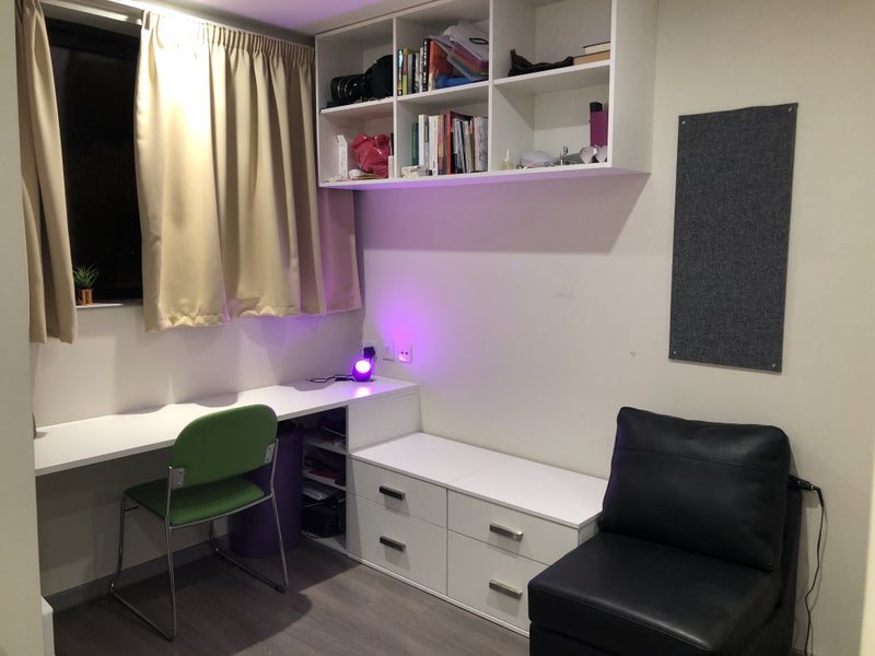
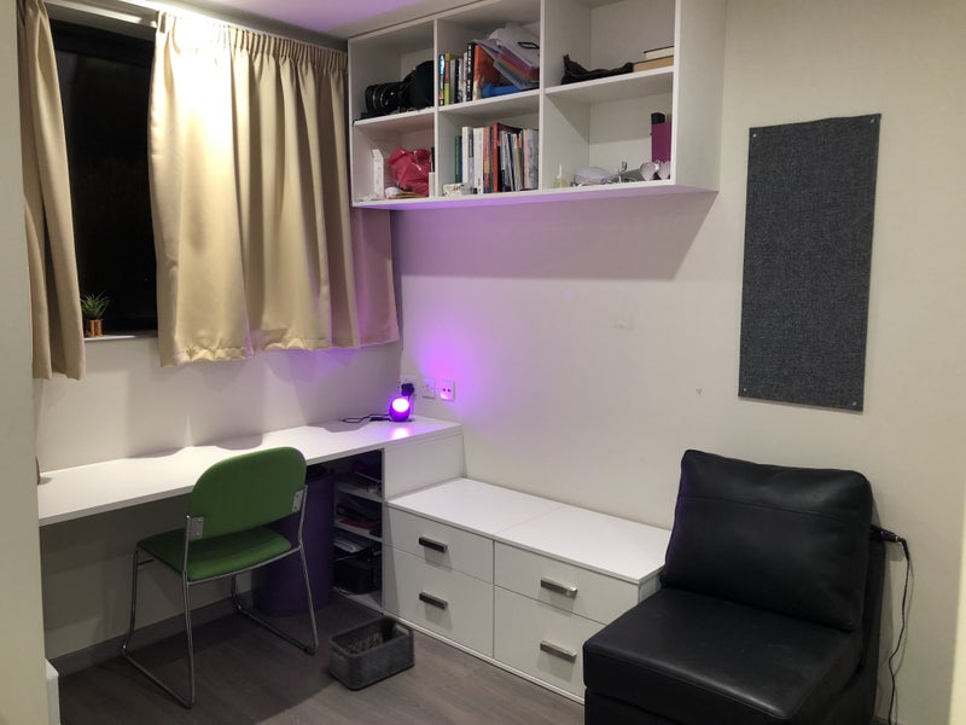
+ storage bin (372, 650)
